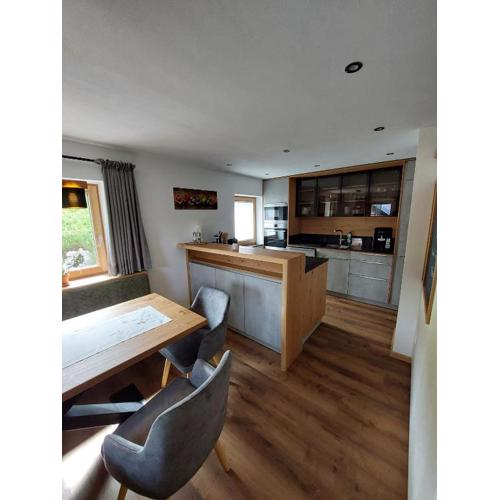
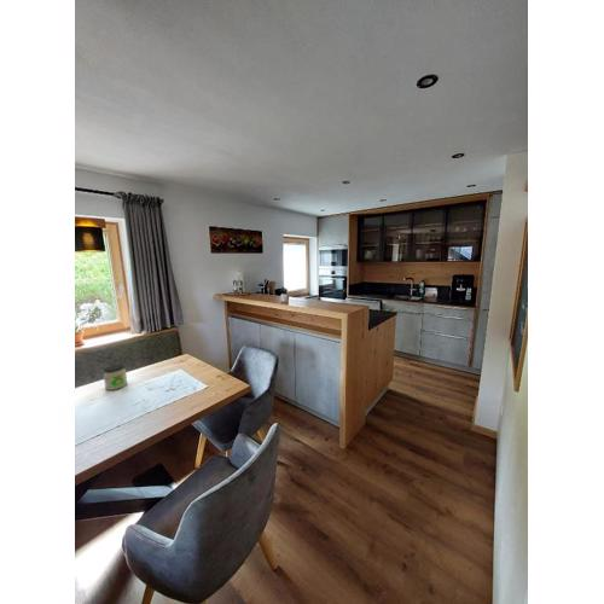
+ jar (115, 377)
